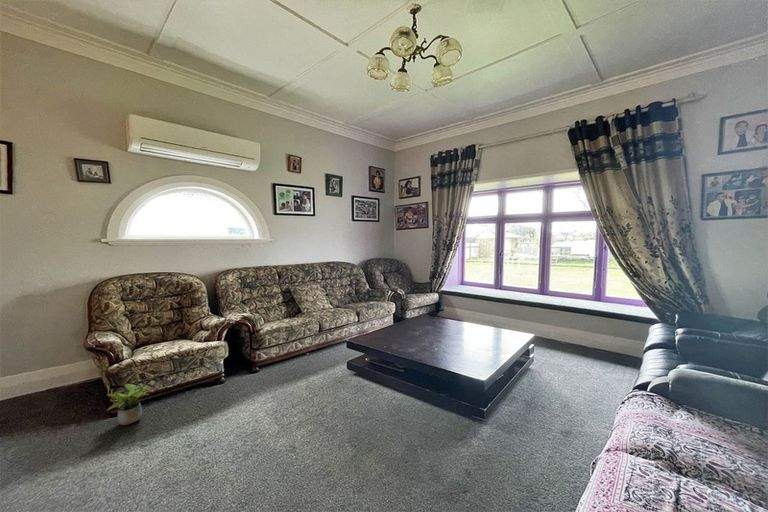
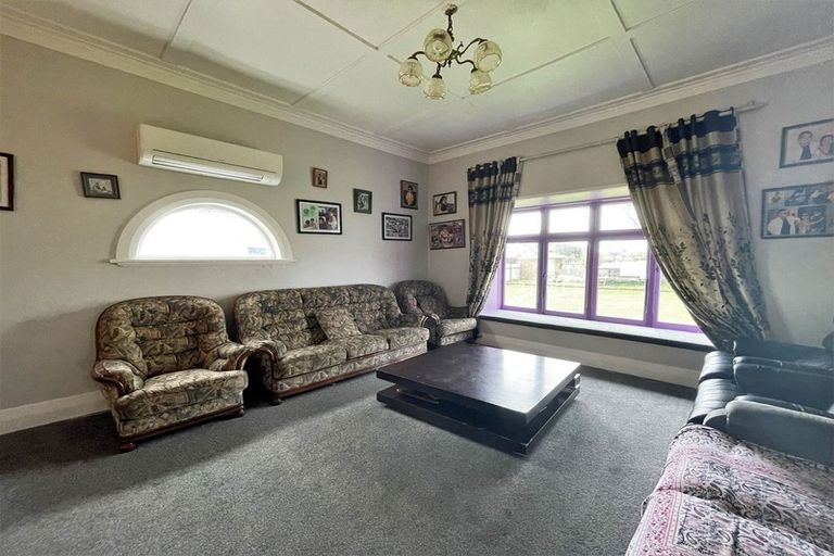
- potted plant (128, 403)
